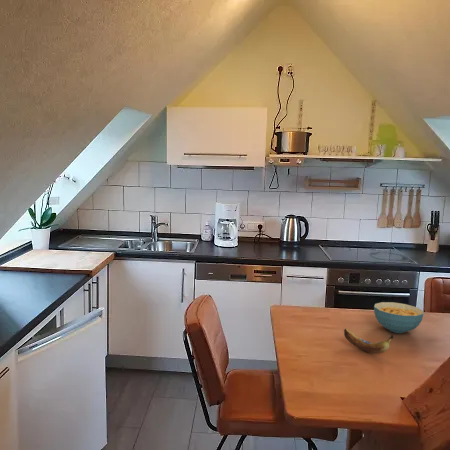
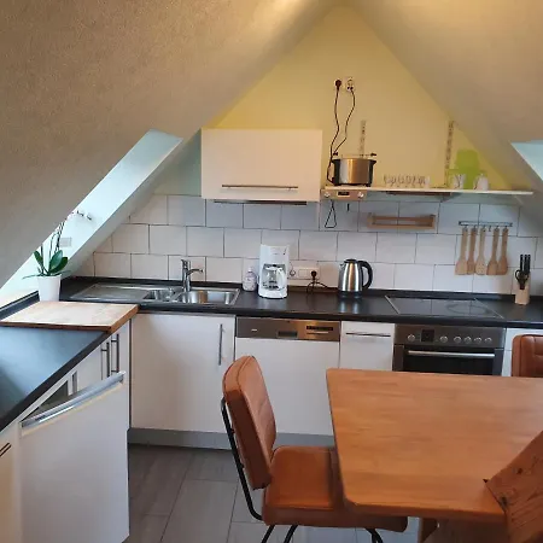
- cereal bowl (397, 319)
- banana (367, 341)
